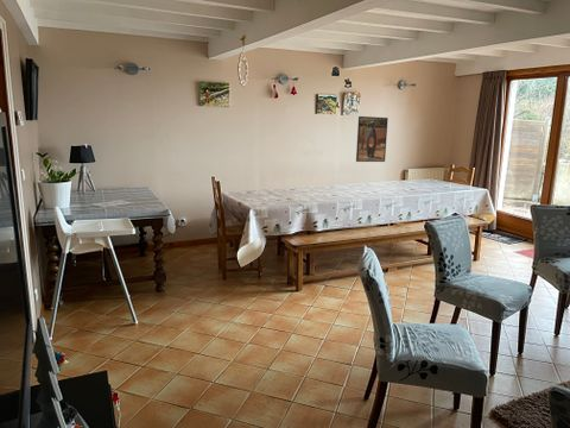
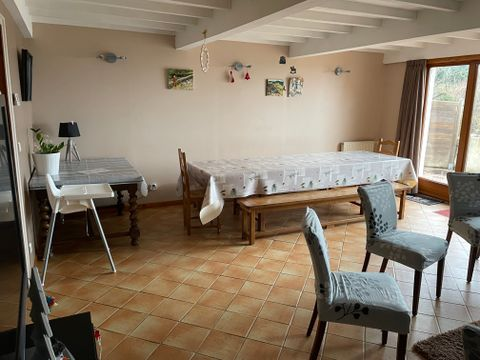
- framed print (372, 139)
